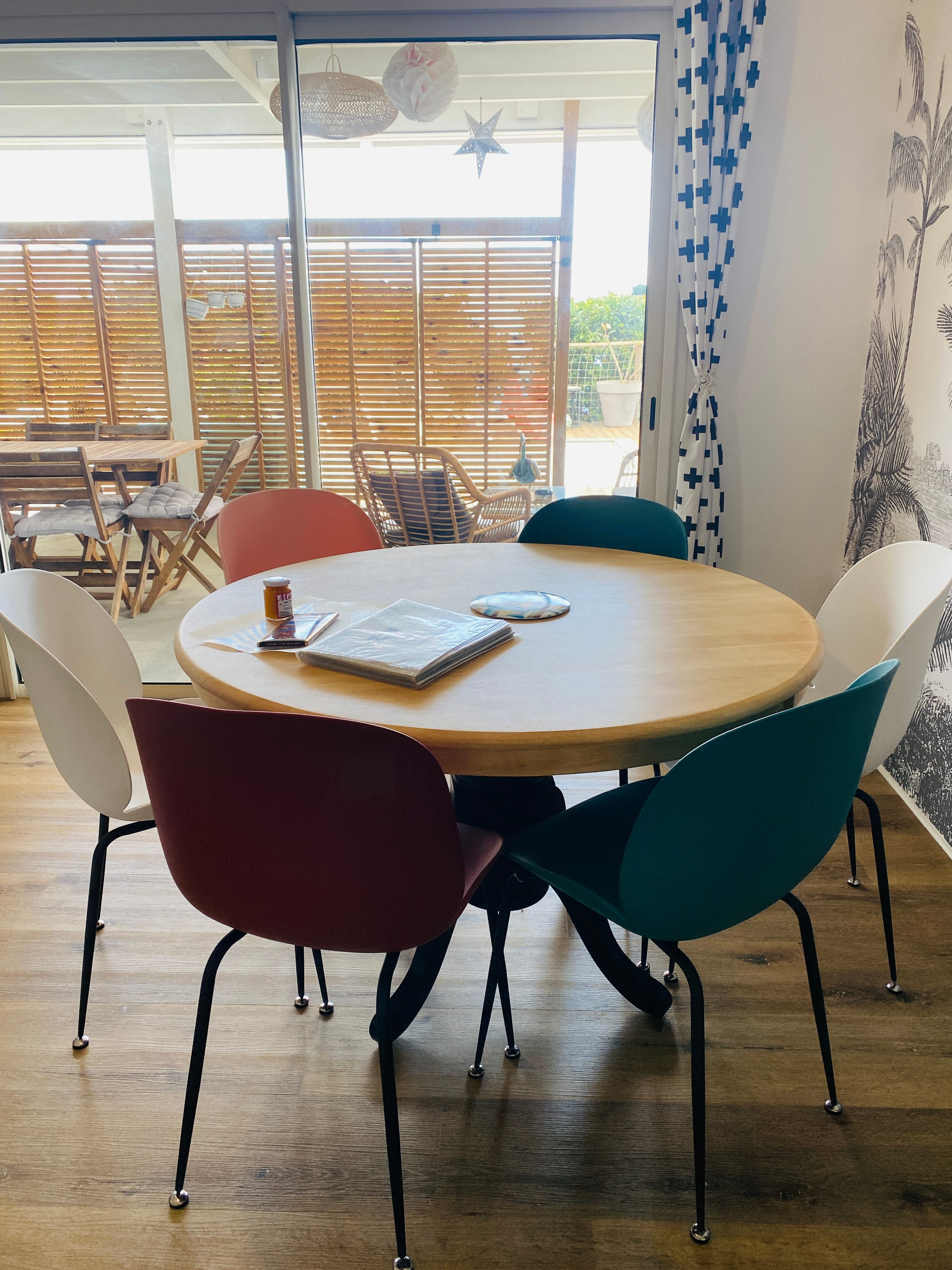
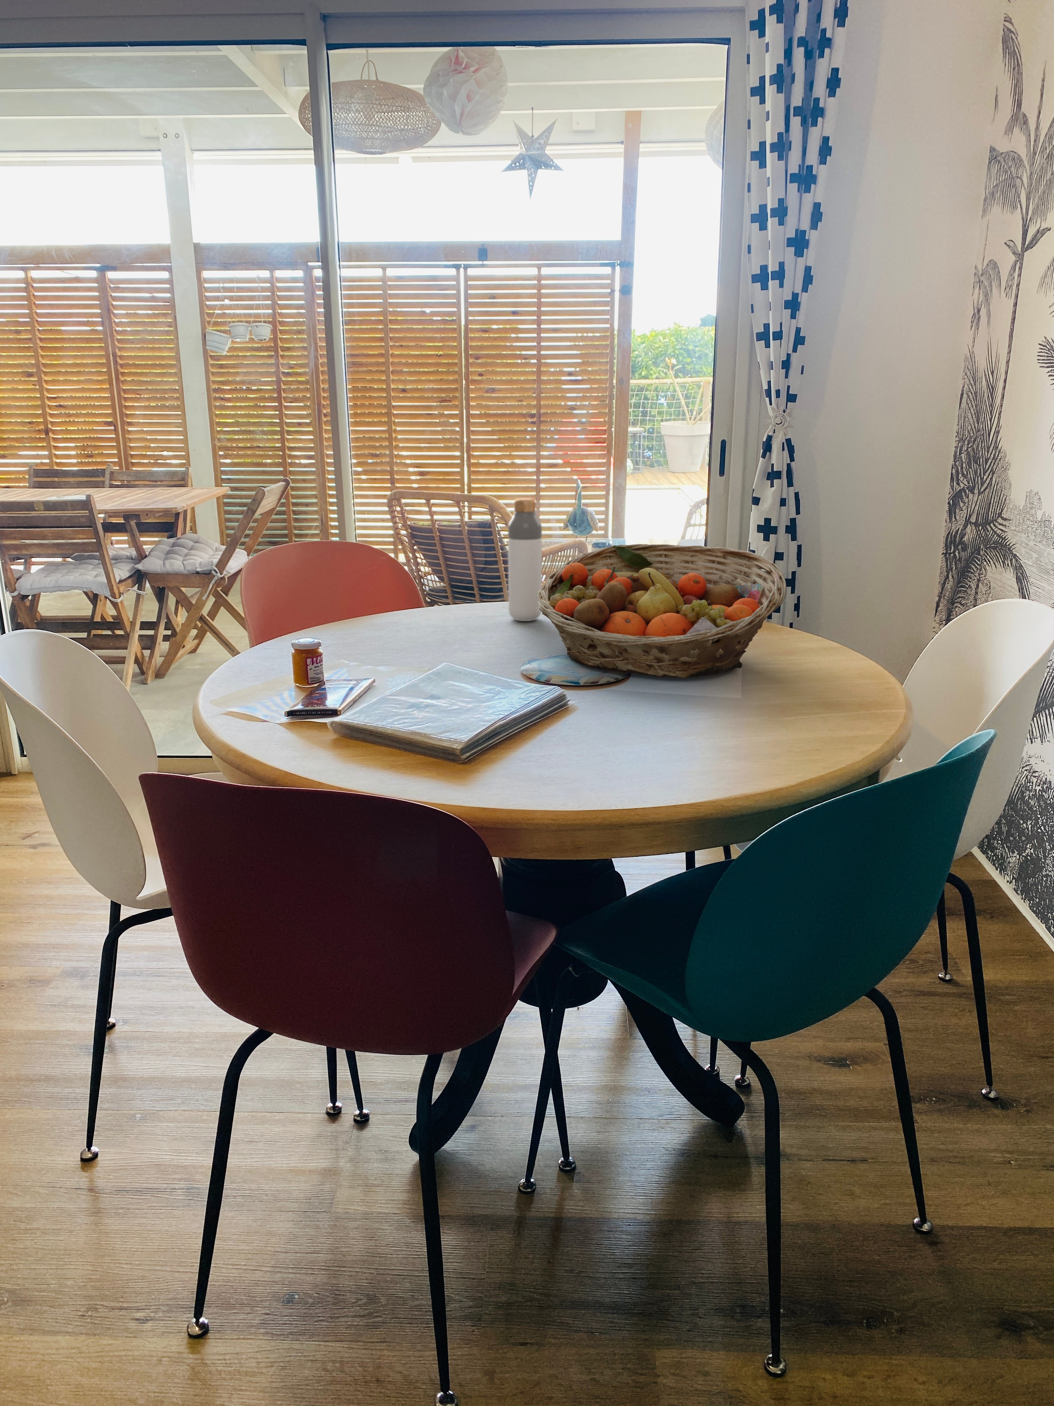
+ bottle (525, 560)
+ fruit basket (658, 607)
